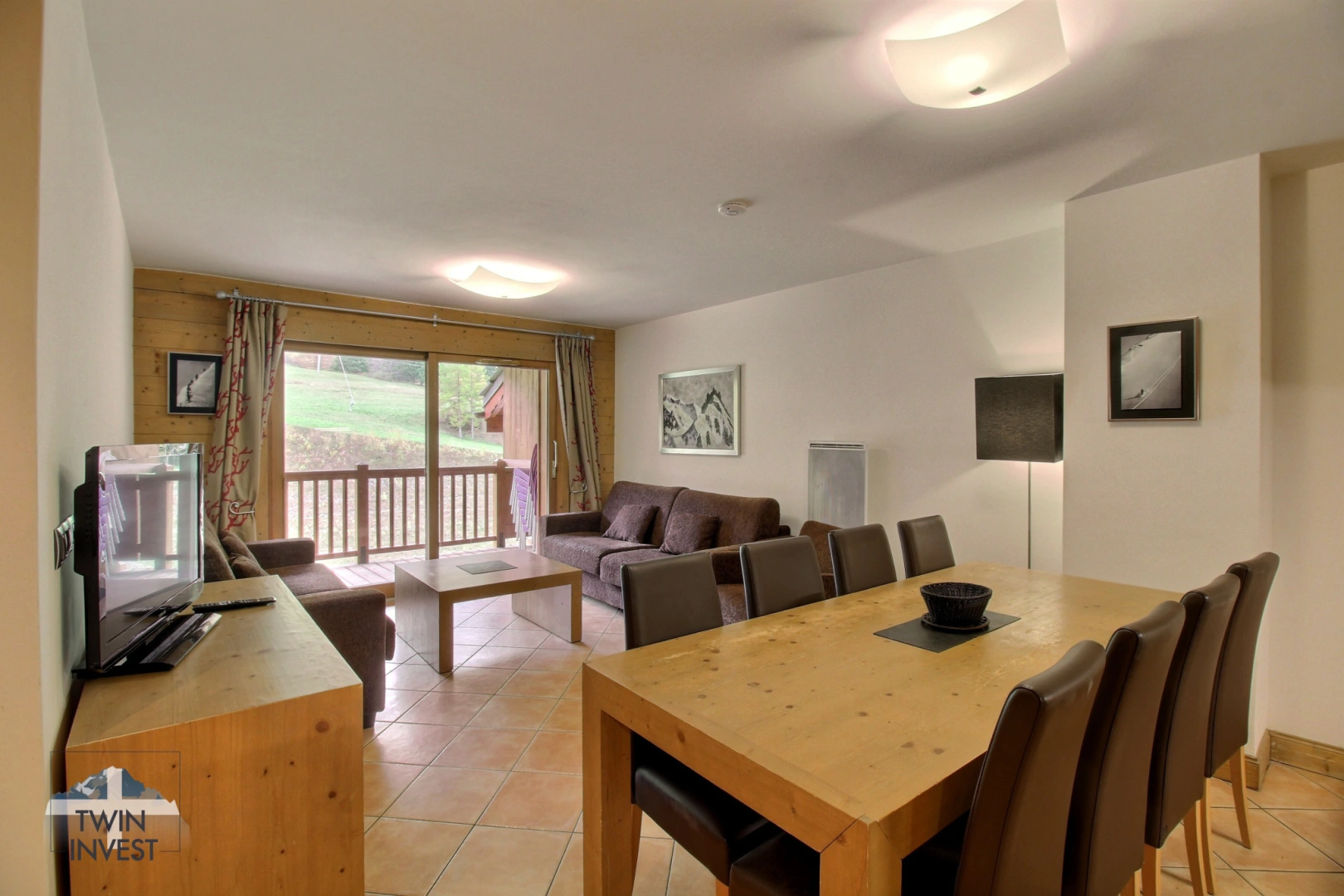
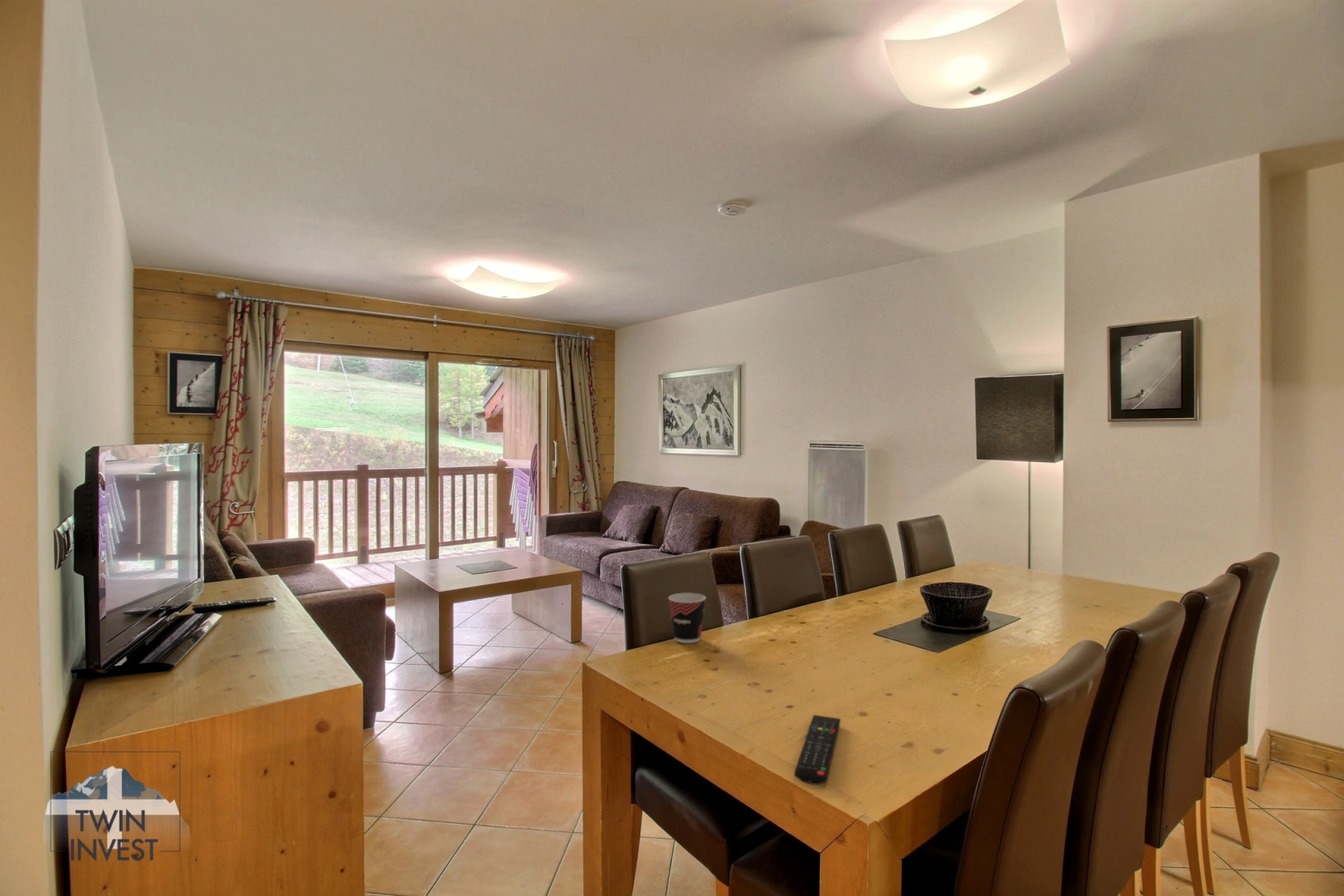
+ cup (687, 618)
+ remote control (819, 747)
